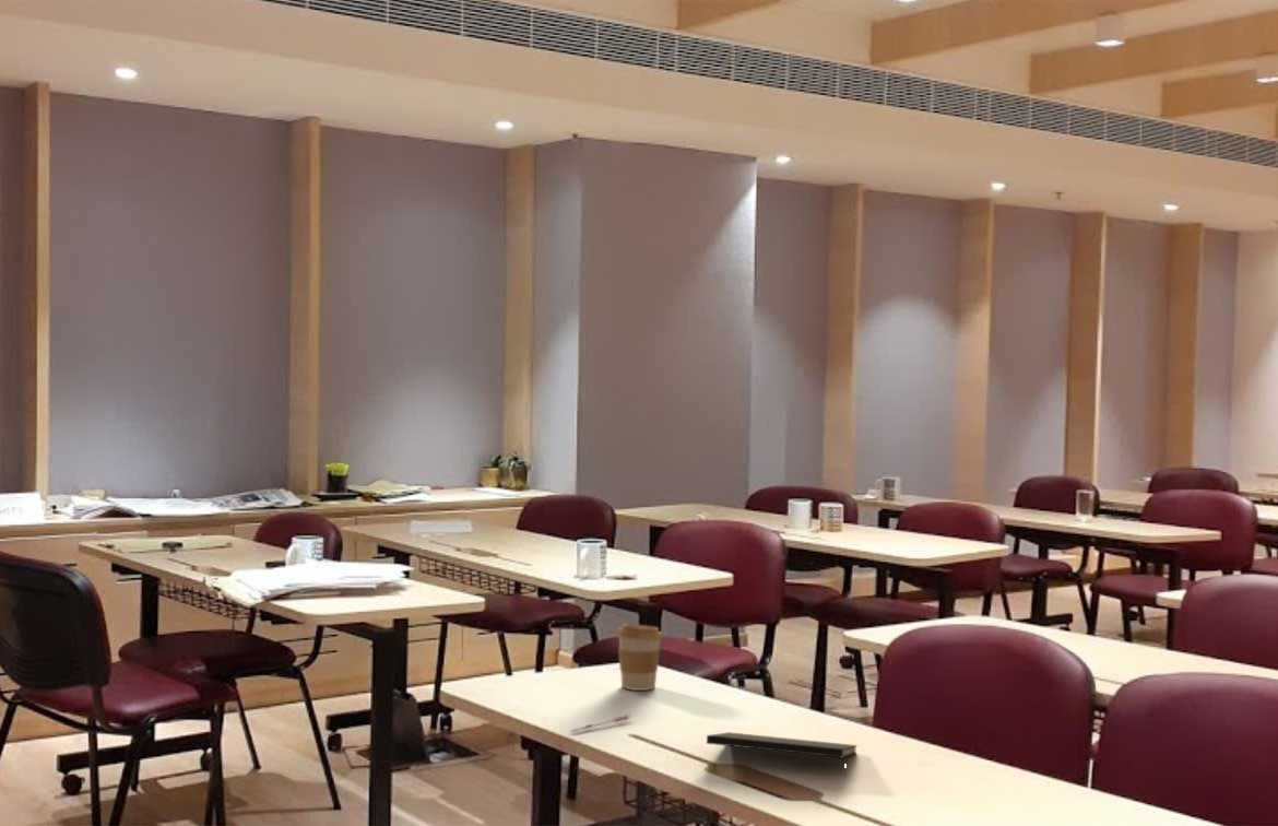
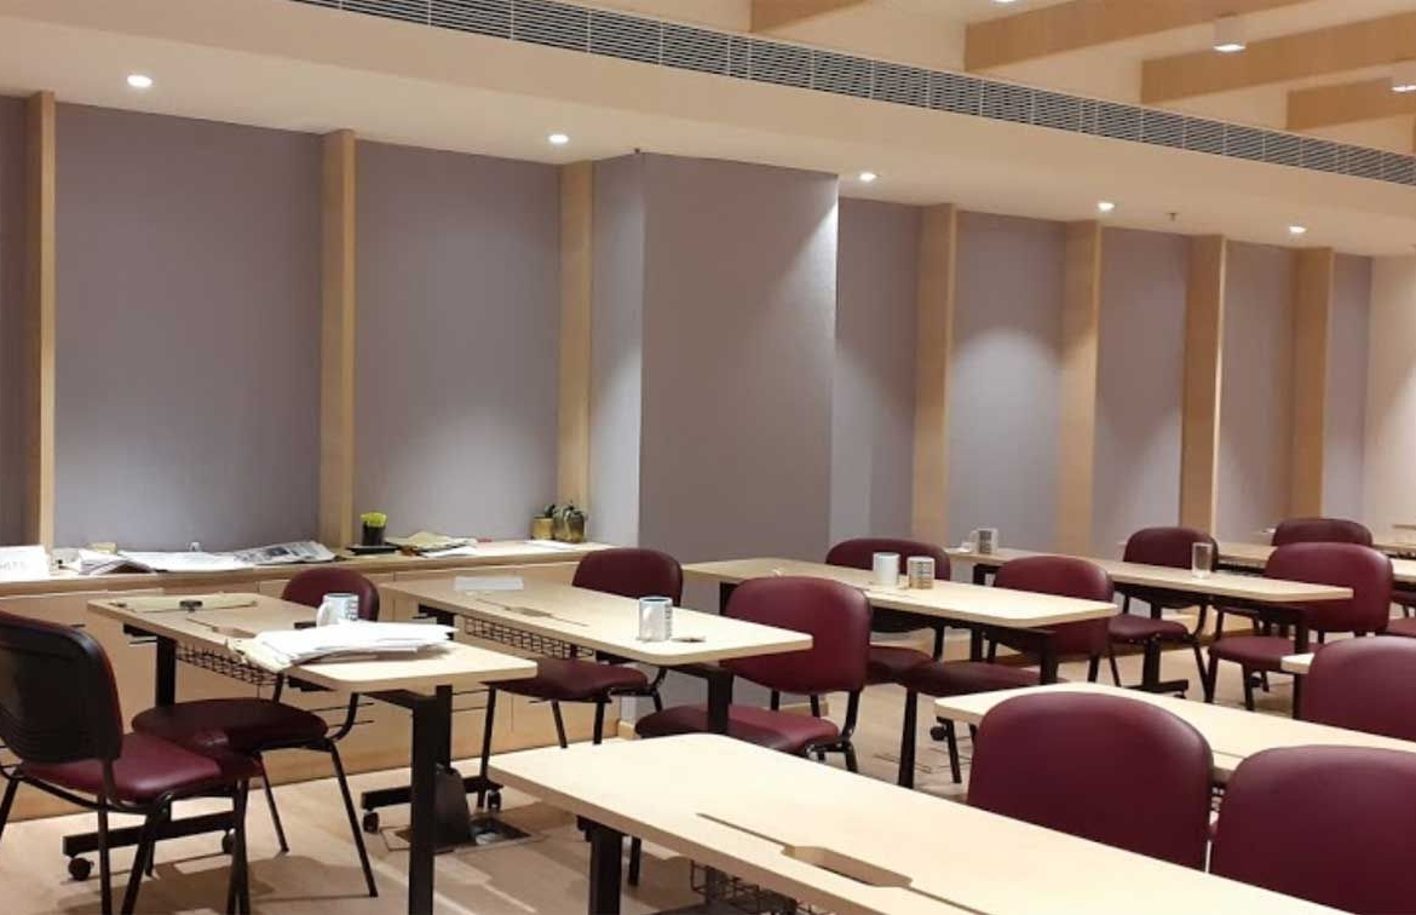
- pen (600, 723)
- notepad (782, 744)
- coffee cup (639, 654)
